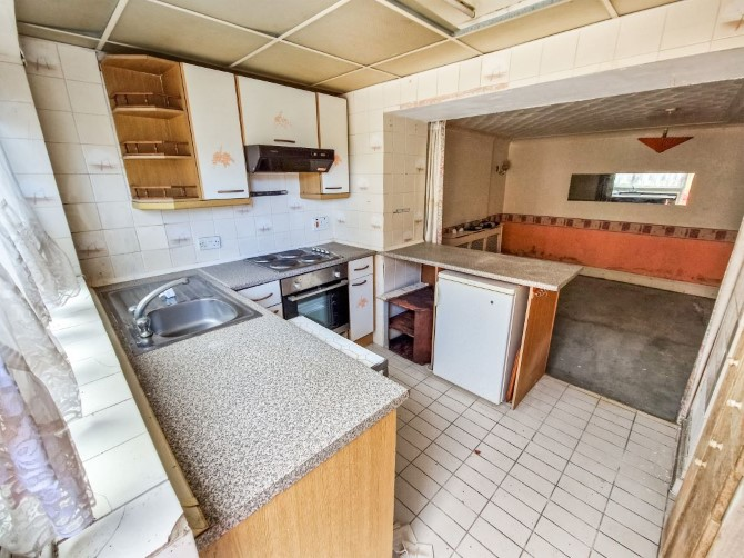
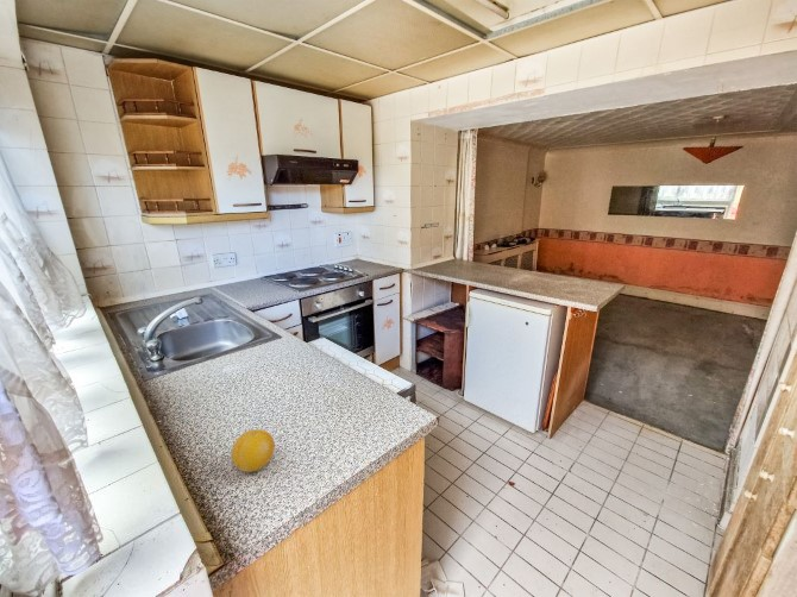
+ fruit (253, 450)
